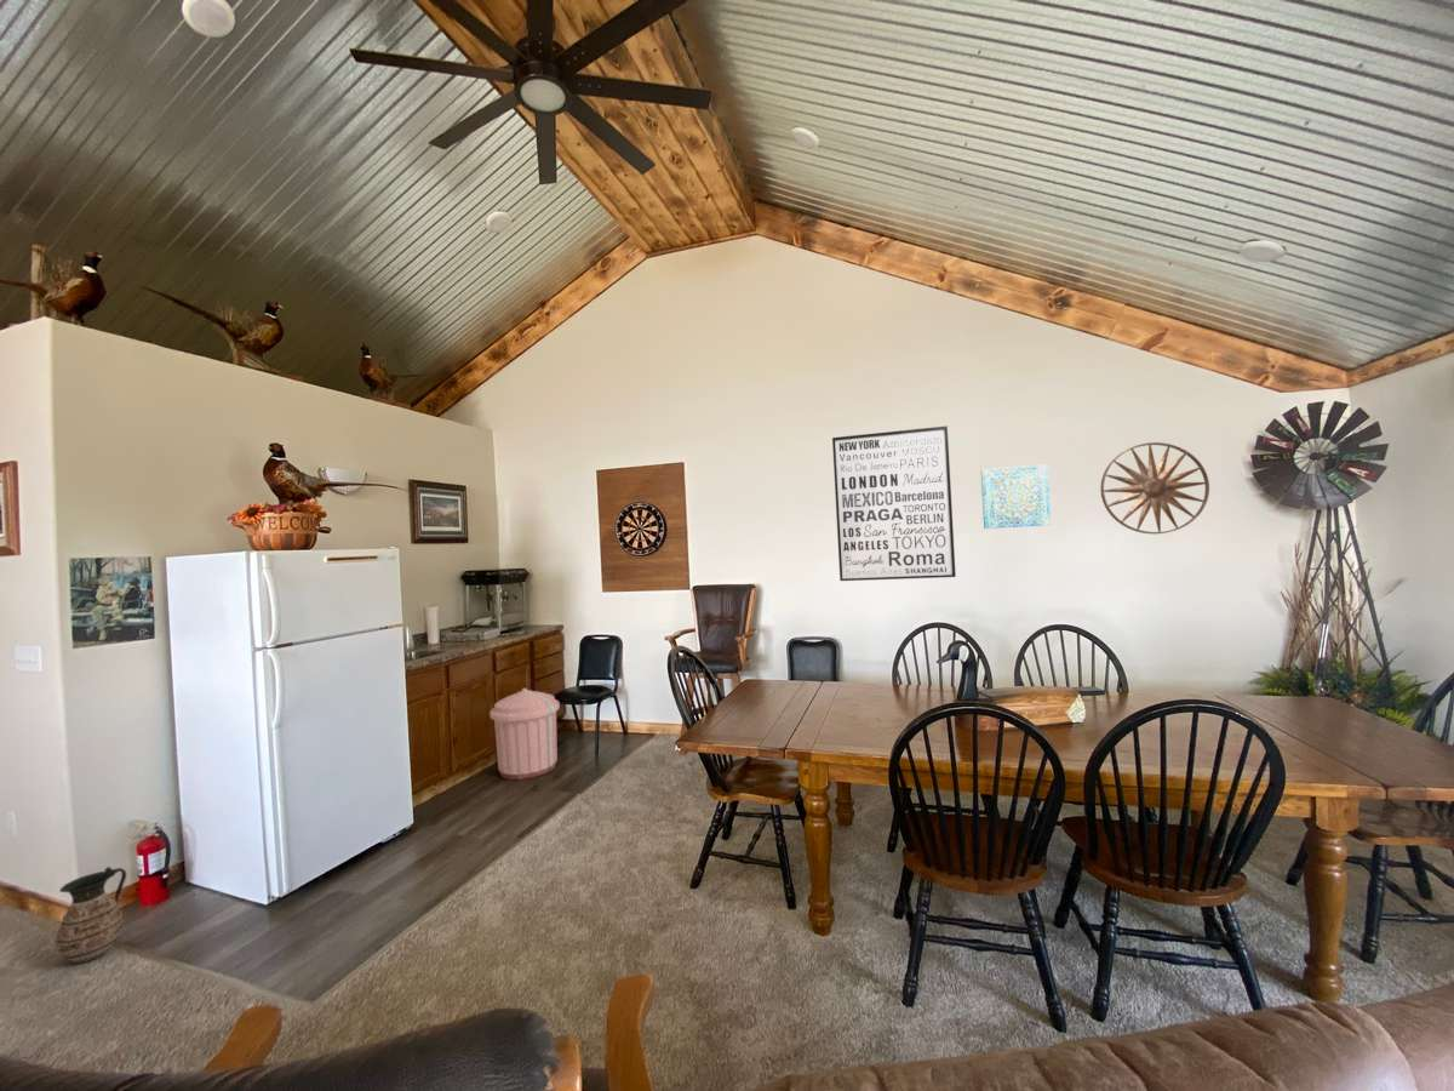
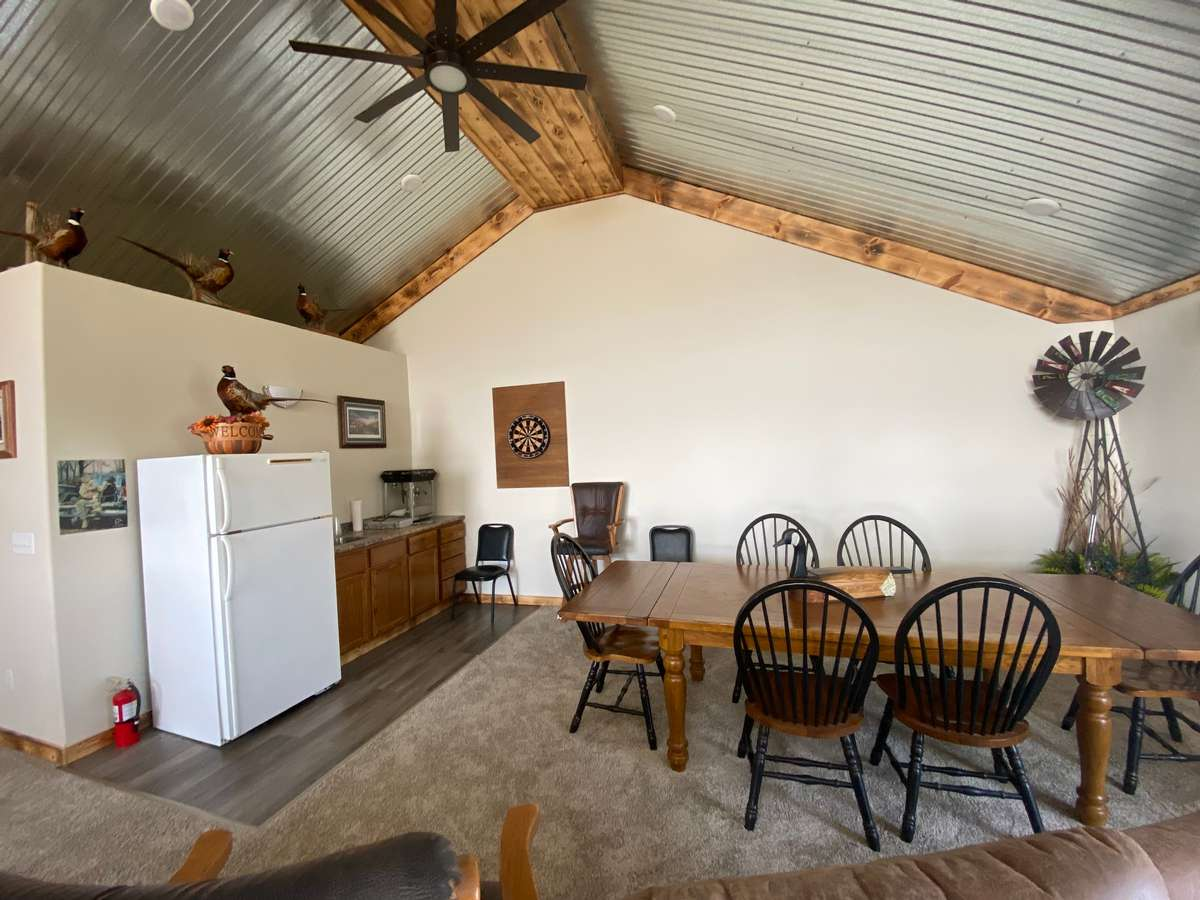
- wall art (892, 505)
- wall art (1154, 487)
- ceramic jug (91, 914)
- trash can (526, 729)
- wall art (1014, 497)
